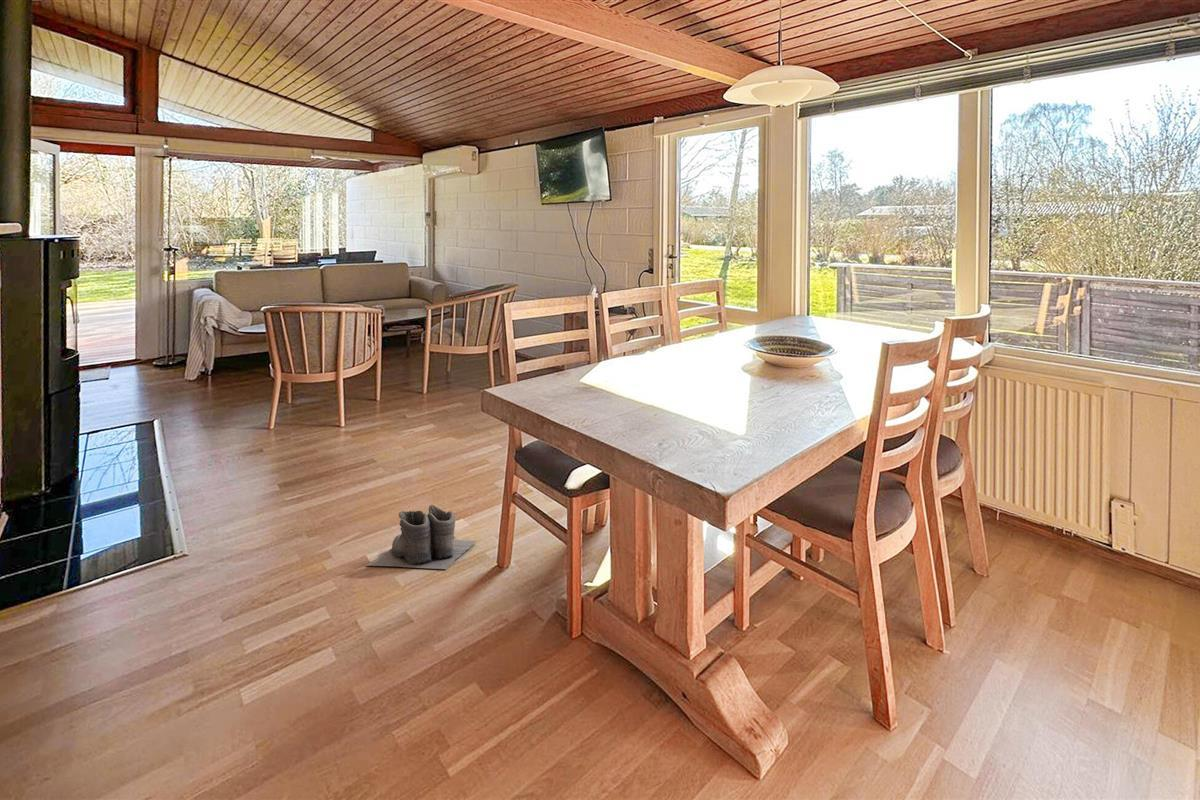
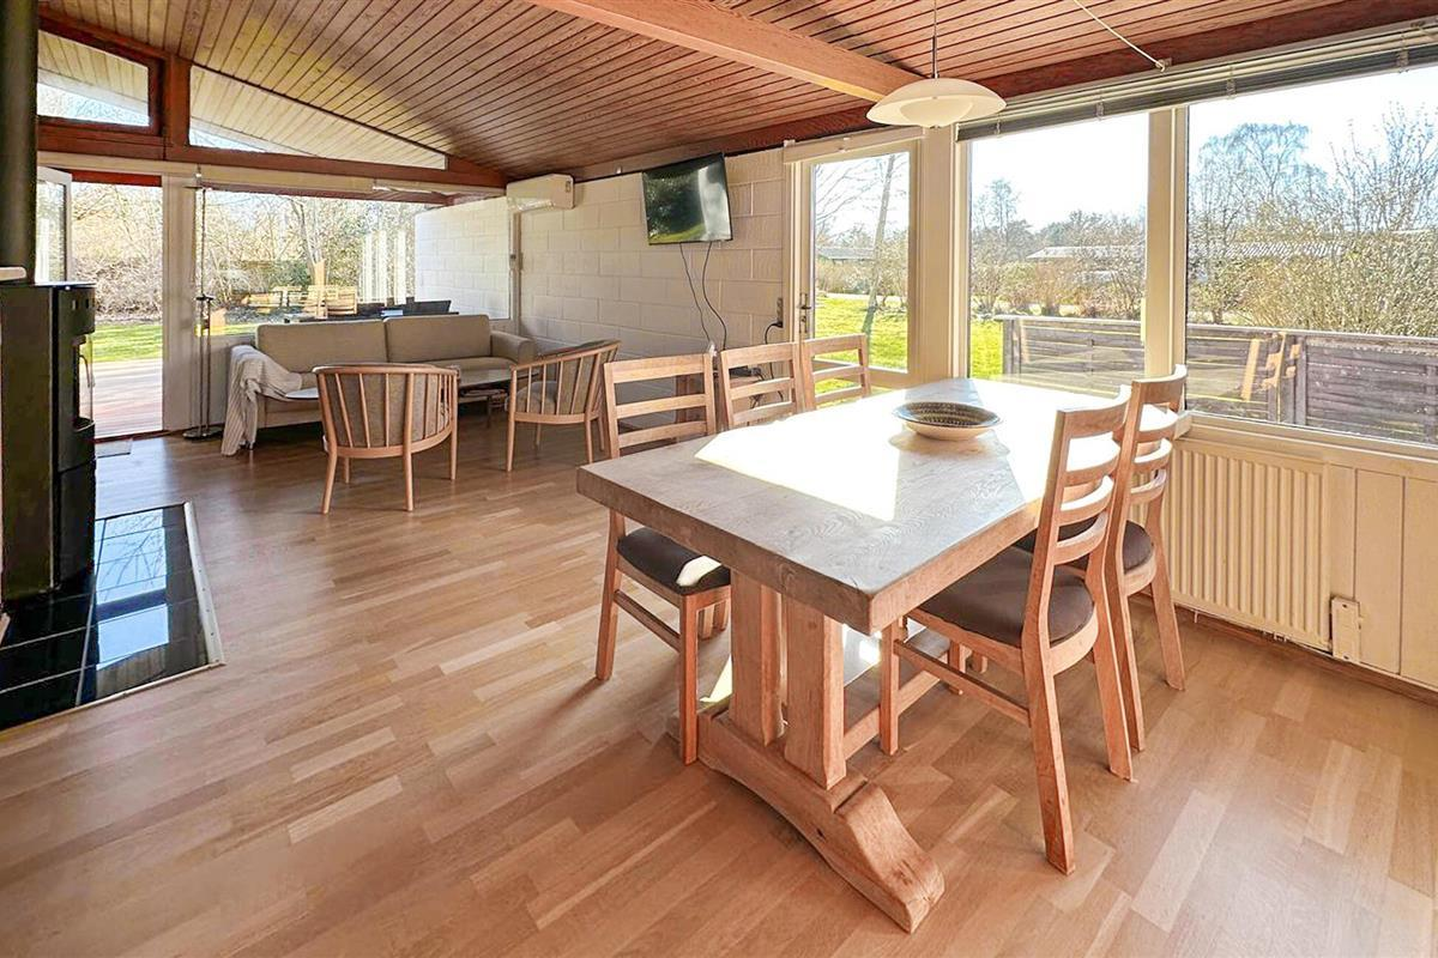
- boots (425, 529)
